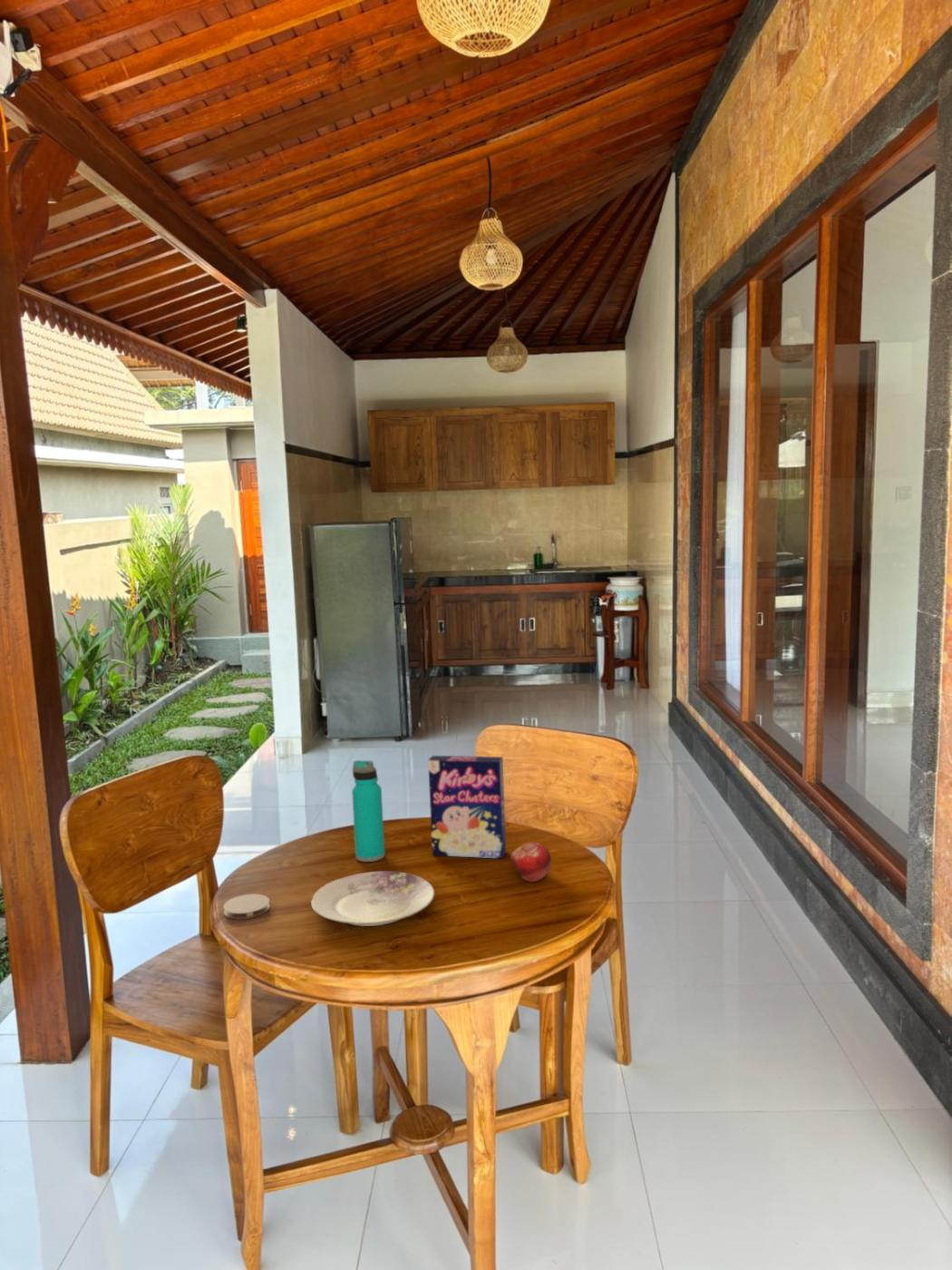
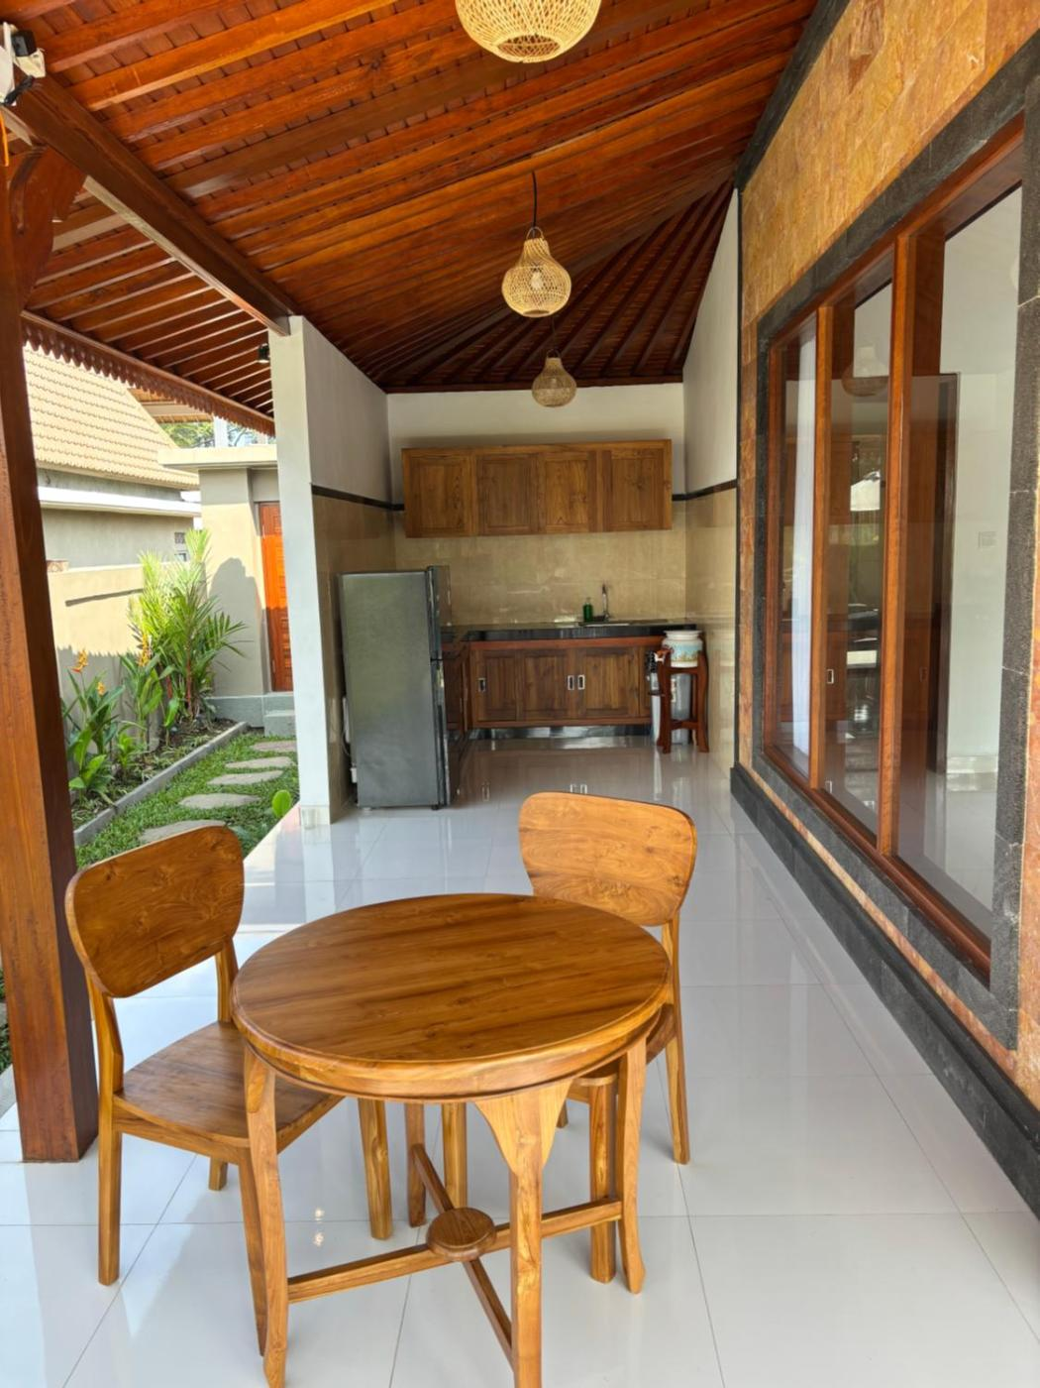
- water bottle (367, 809)
- cereal box (467, 806)
- fruit (530, 861)
- plate (374, 902)
- coaster (247, 906)
